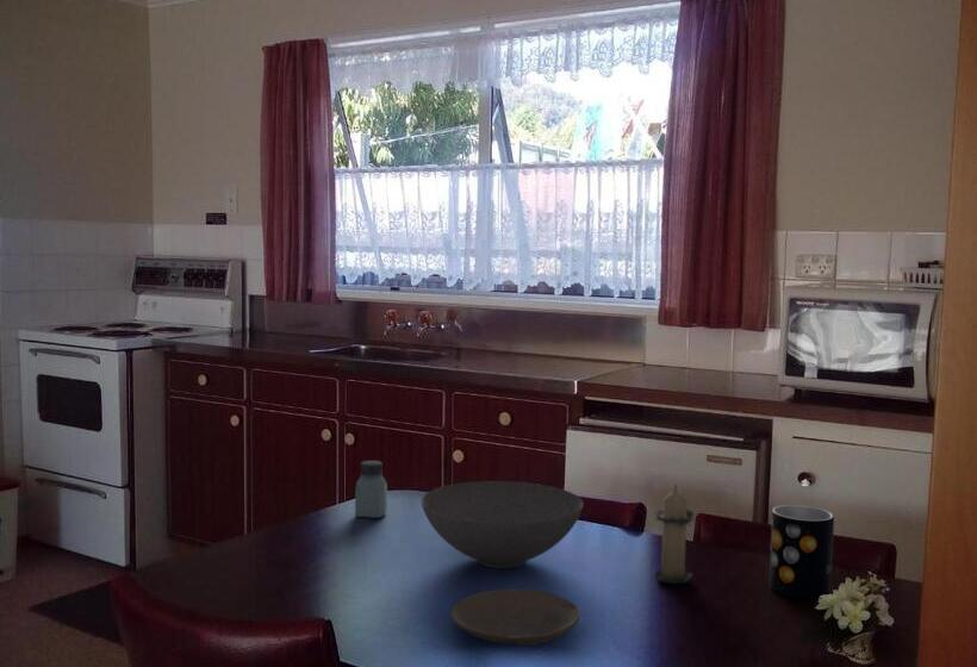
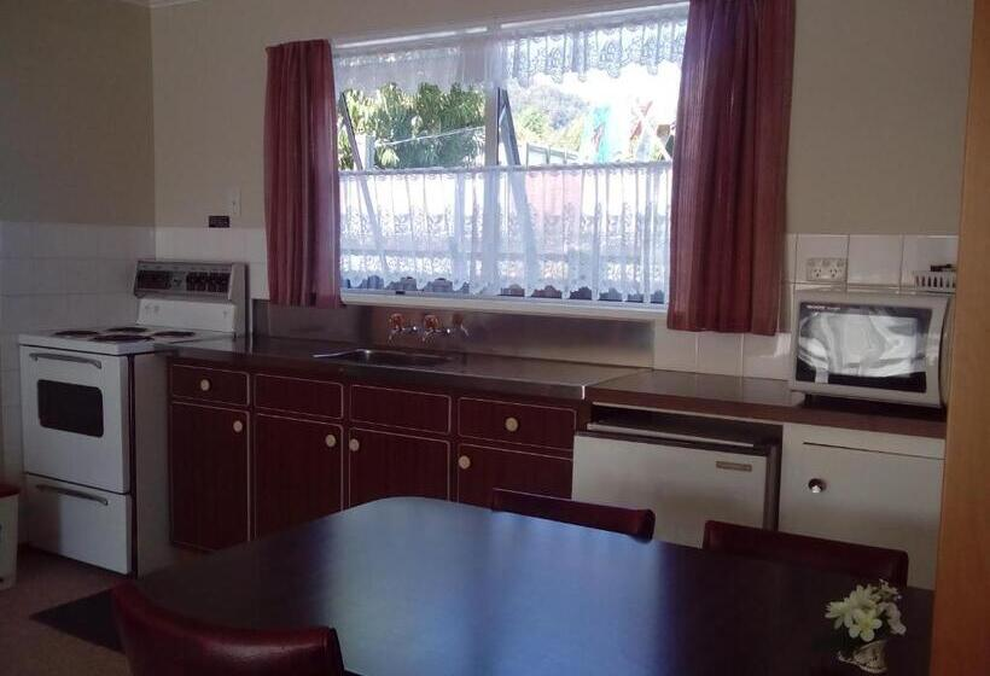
- candle (673, 532)
- plate (515, 621)
- bowl (500, 530)
- saltshaker (371, 488)
- mug (798, 547)
